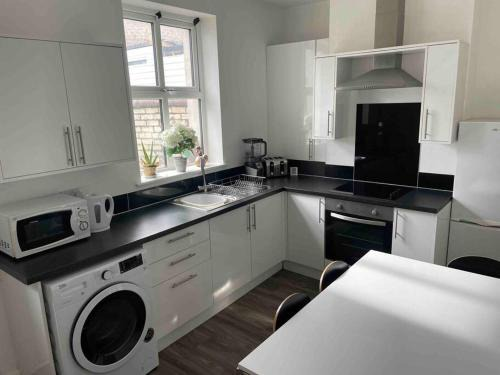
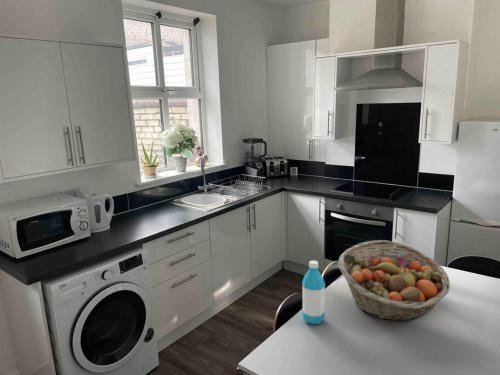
+ water bottle (313, 291)
+ fruit basket (392, 278)
